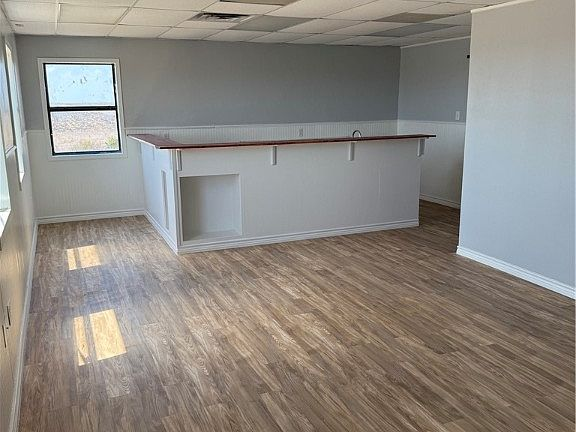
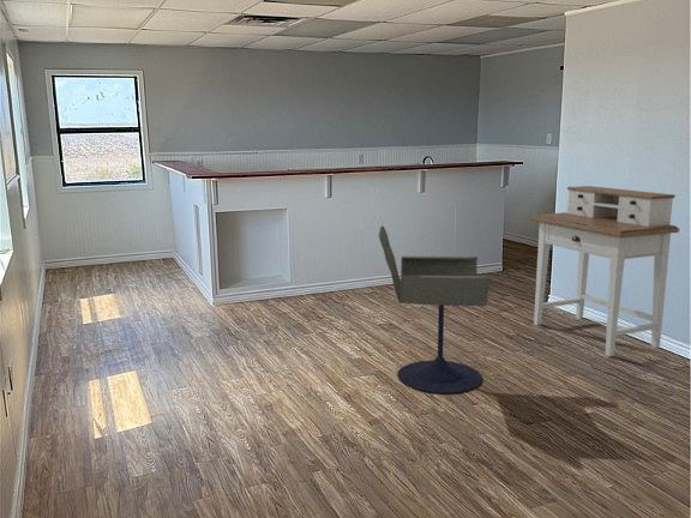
+ desk (588, 261)
+ office chair (431, 303)
